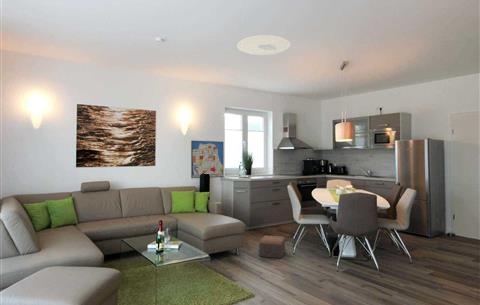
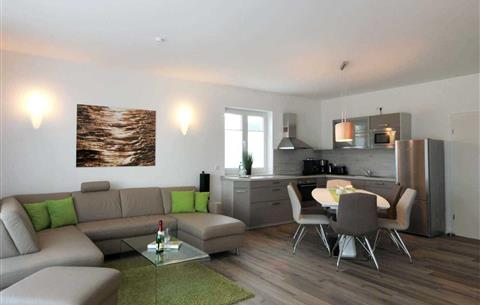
- footstool (272, 246)
- wall art (207, 159)
- ceiling light (263, 43)
